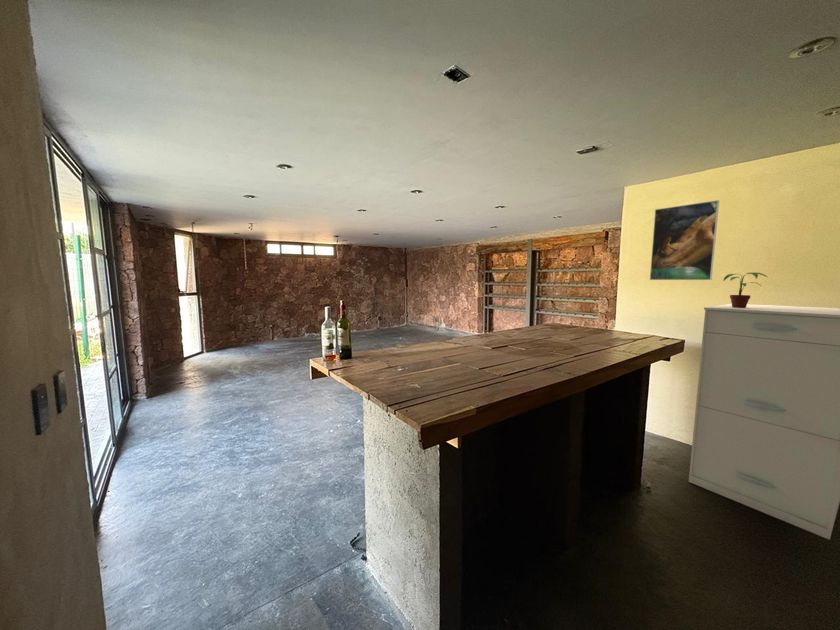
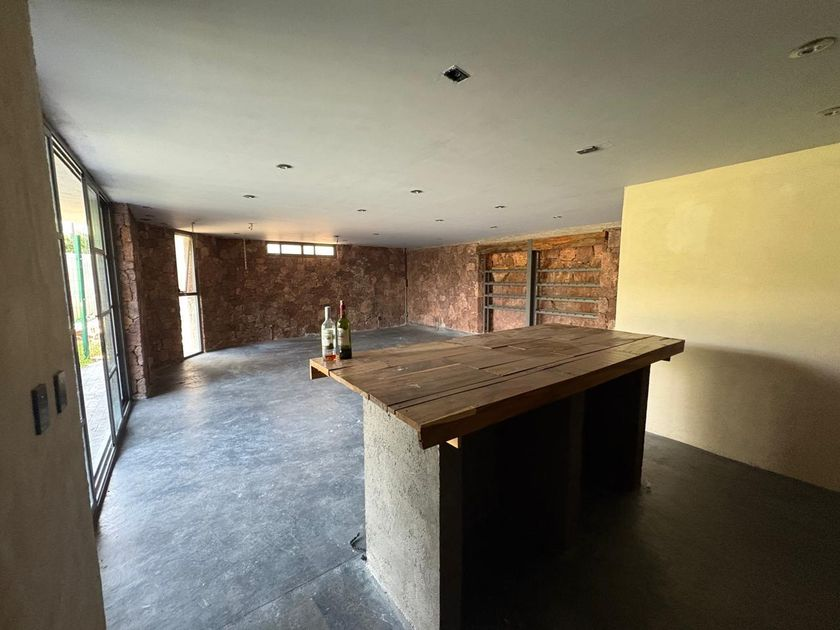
- filing cabinet (772, 401)
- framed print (682, 243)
- potted plant (742, 289)
